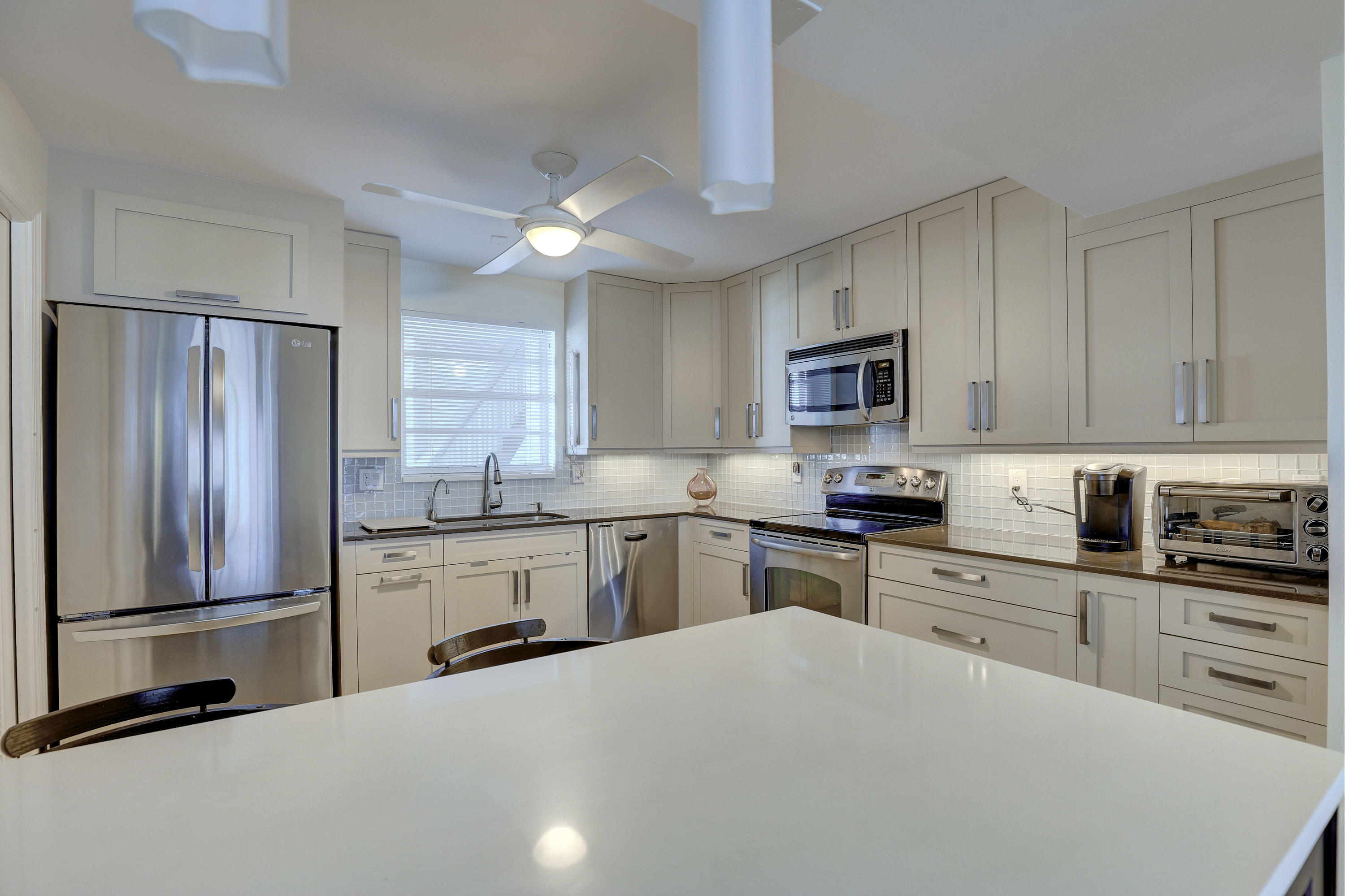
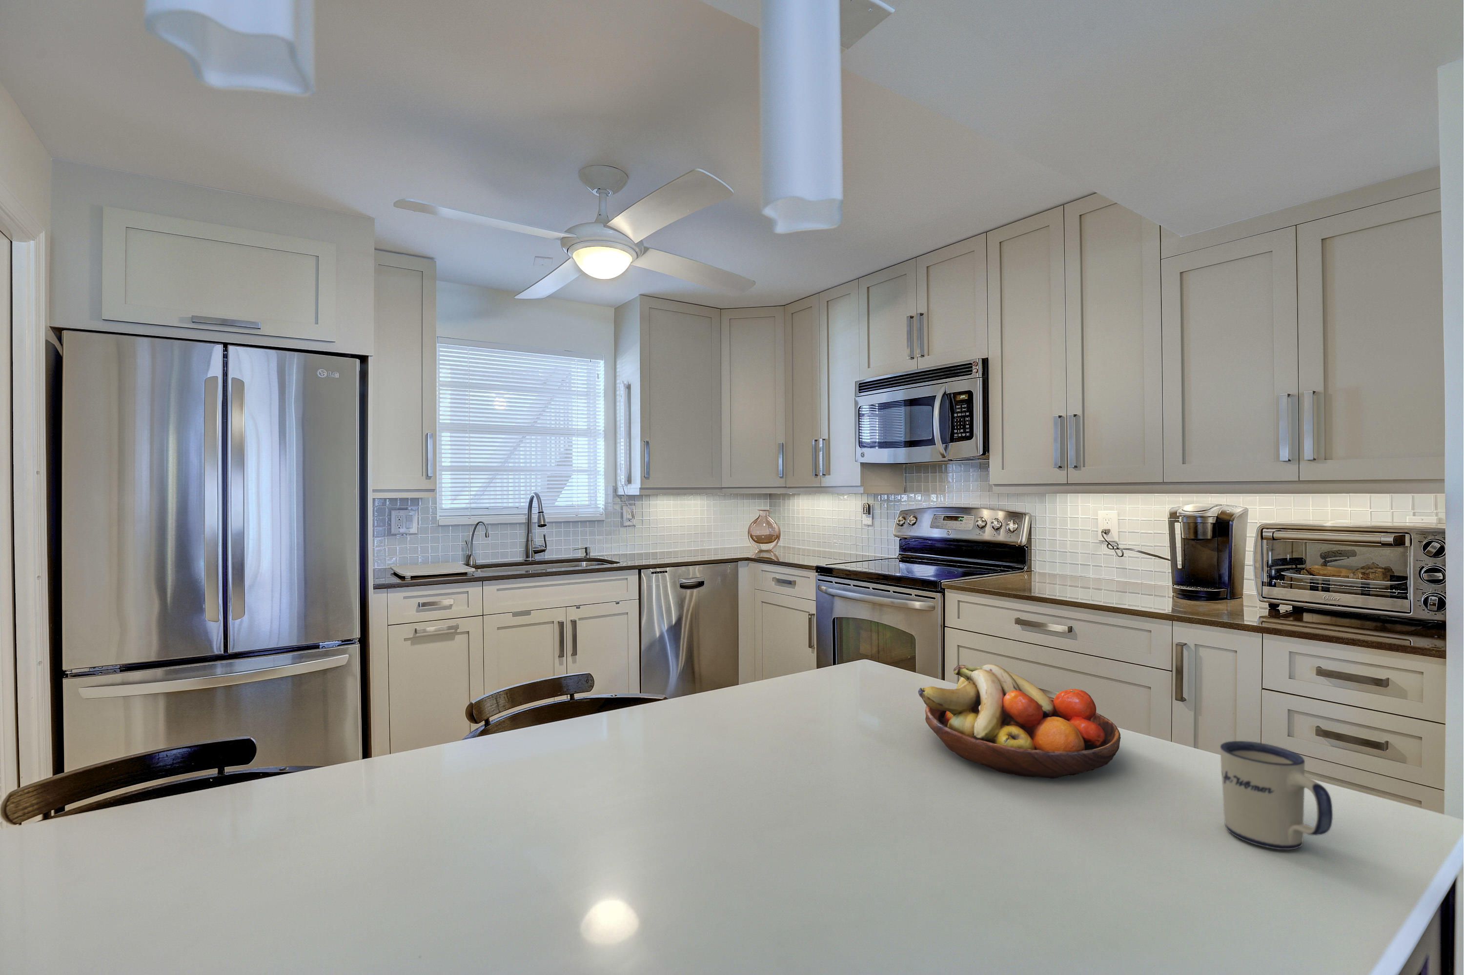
+ mug (1275, 799)
+ fruit bowl (1017, 711)
